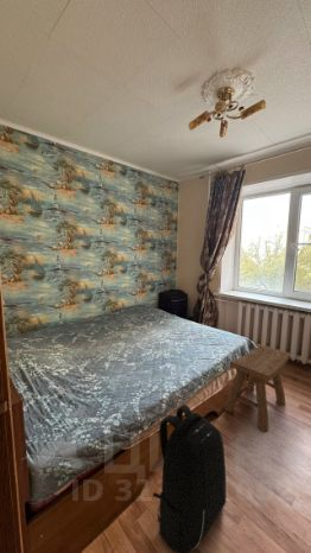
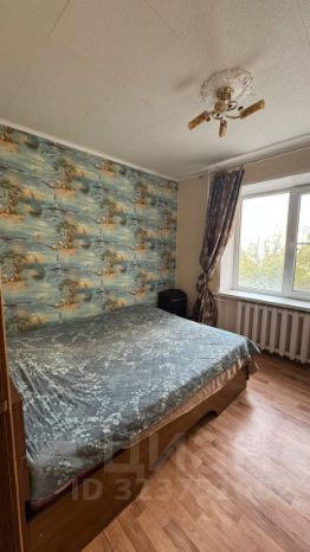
- stool (256, 381)
- backpack (186, 463)
